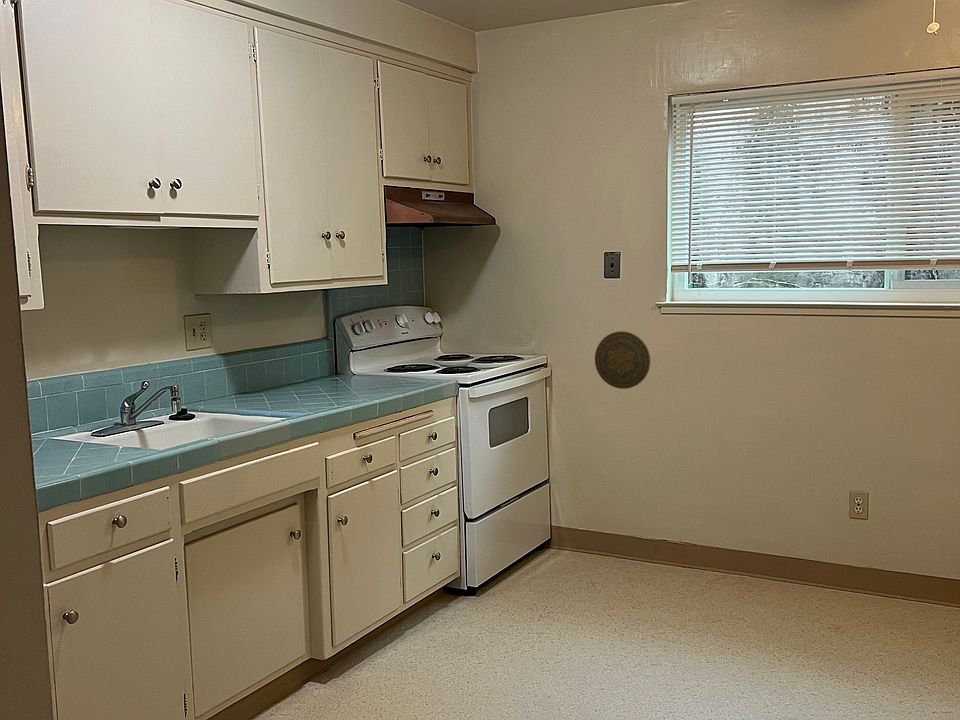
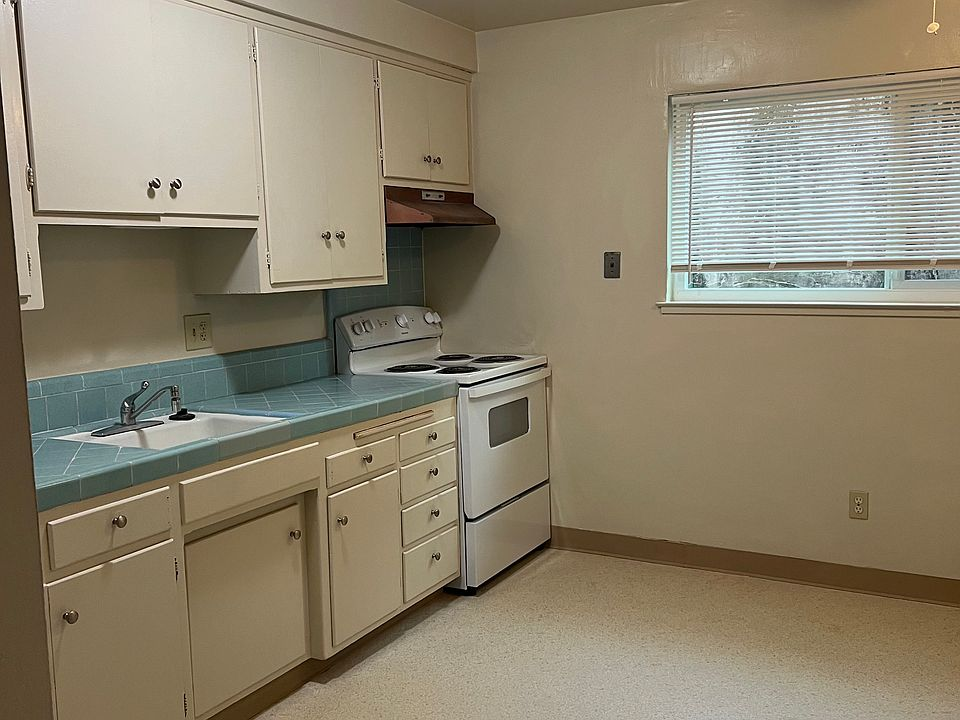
- decorative plate (621, 360)
